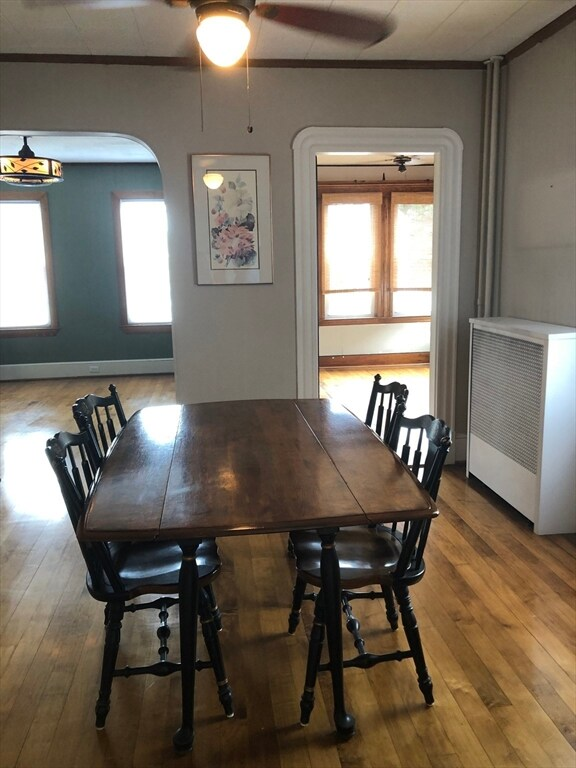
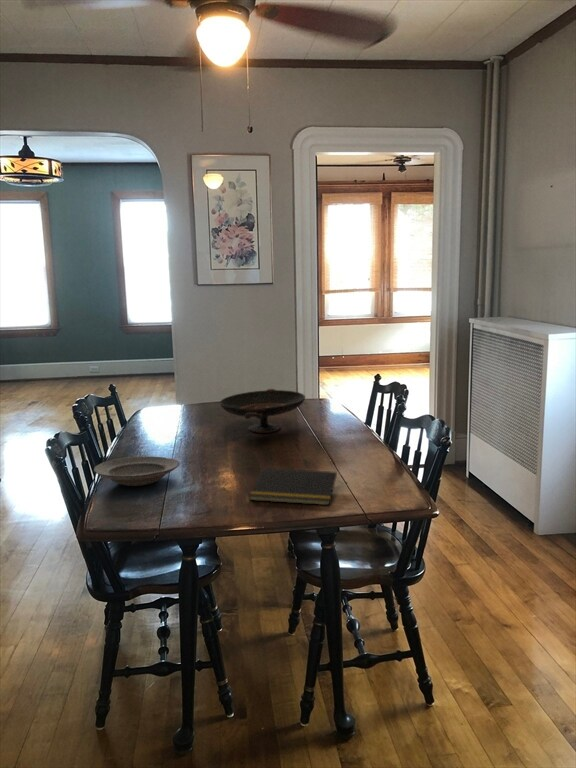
+ decorative bowl (263, 413)
+ plate (137, 472)
+ notepad (294, 485)
